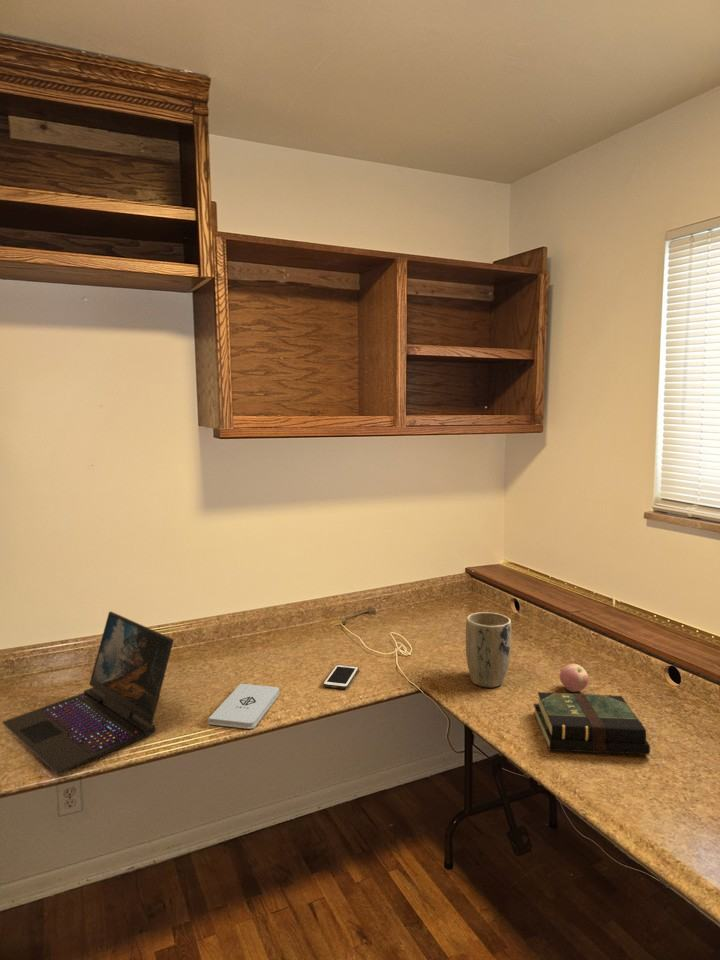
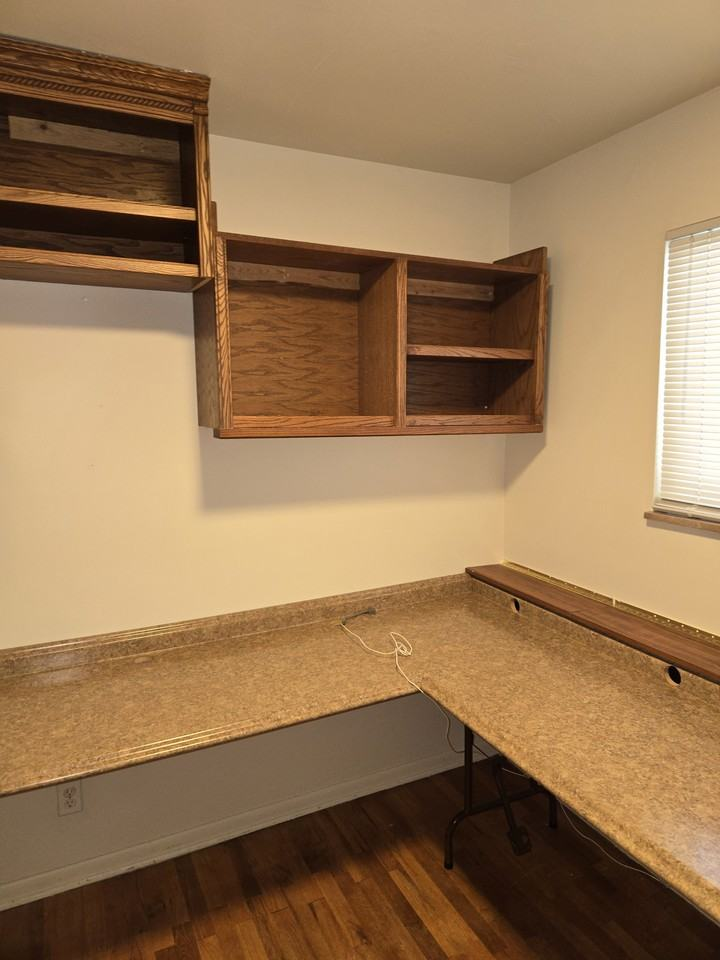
- plant pot (488, 650)
- book (588, 721)
- laptop (89, 683)
- notepad (246, 704)
- apple (574, 677)
- cell phone (341, 676)
